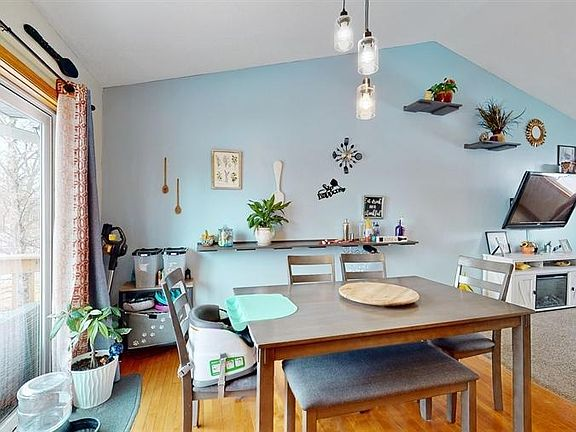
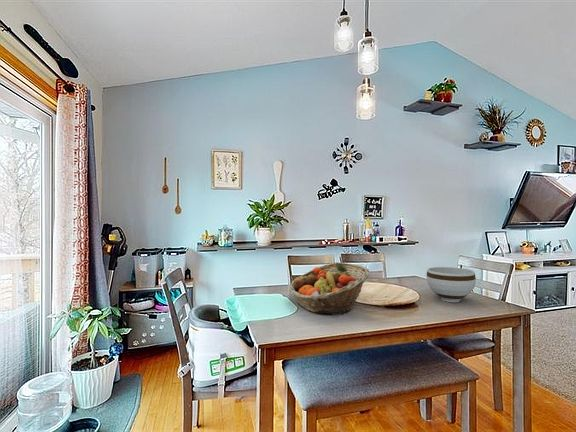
+ fruit basket (328, 285)
+ bowl (450, 285)
